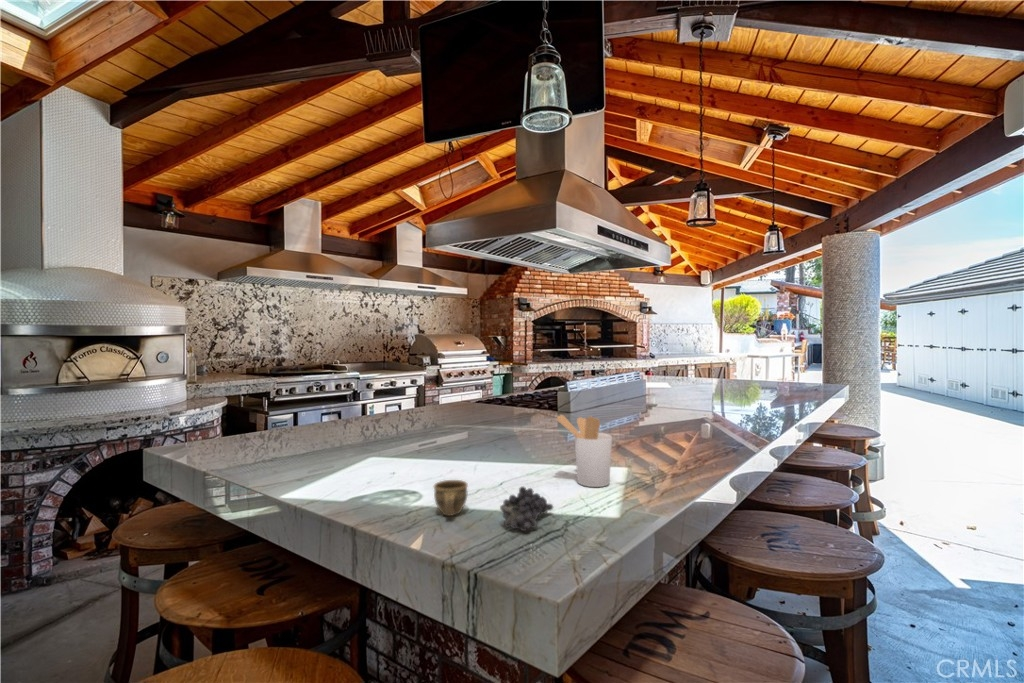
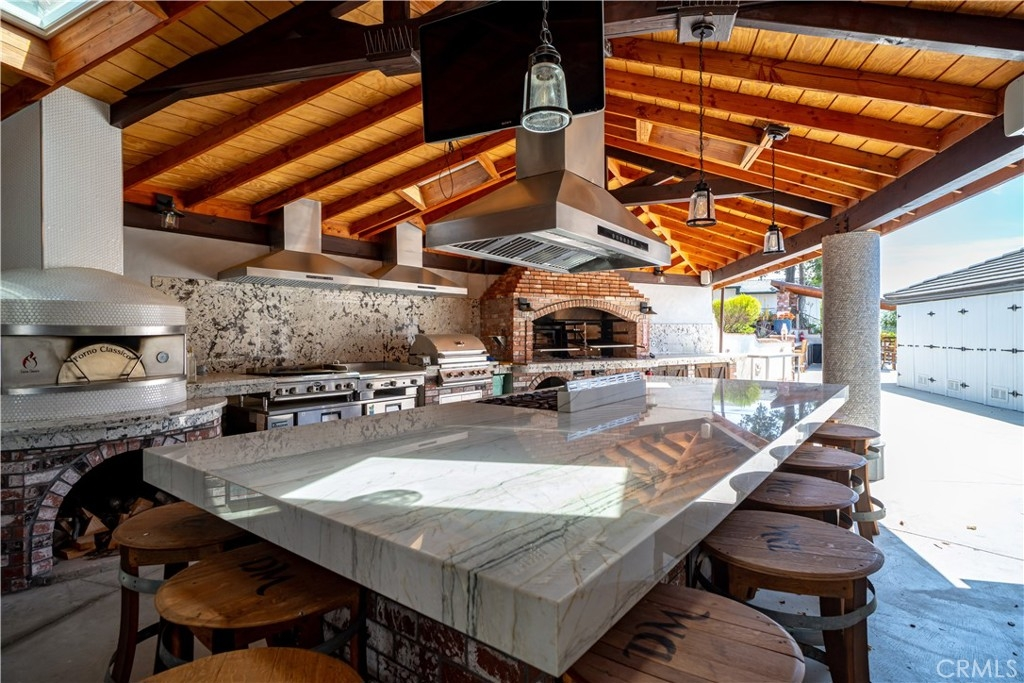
- utensil holder (583, 447)
- fruit (526, 503)
- cup (449, 500)
